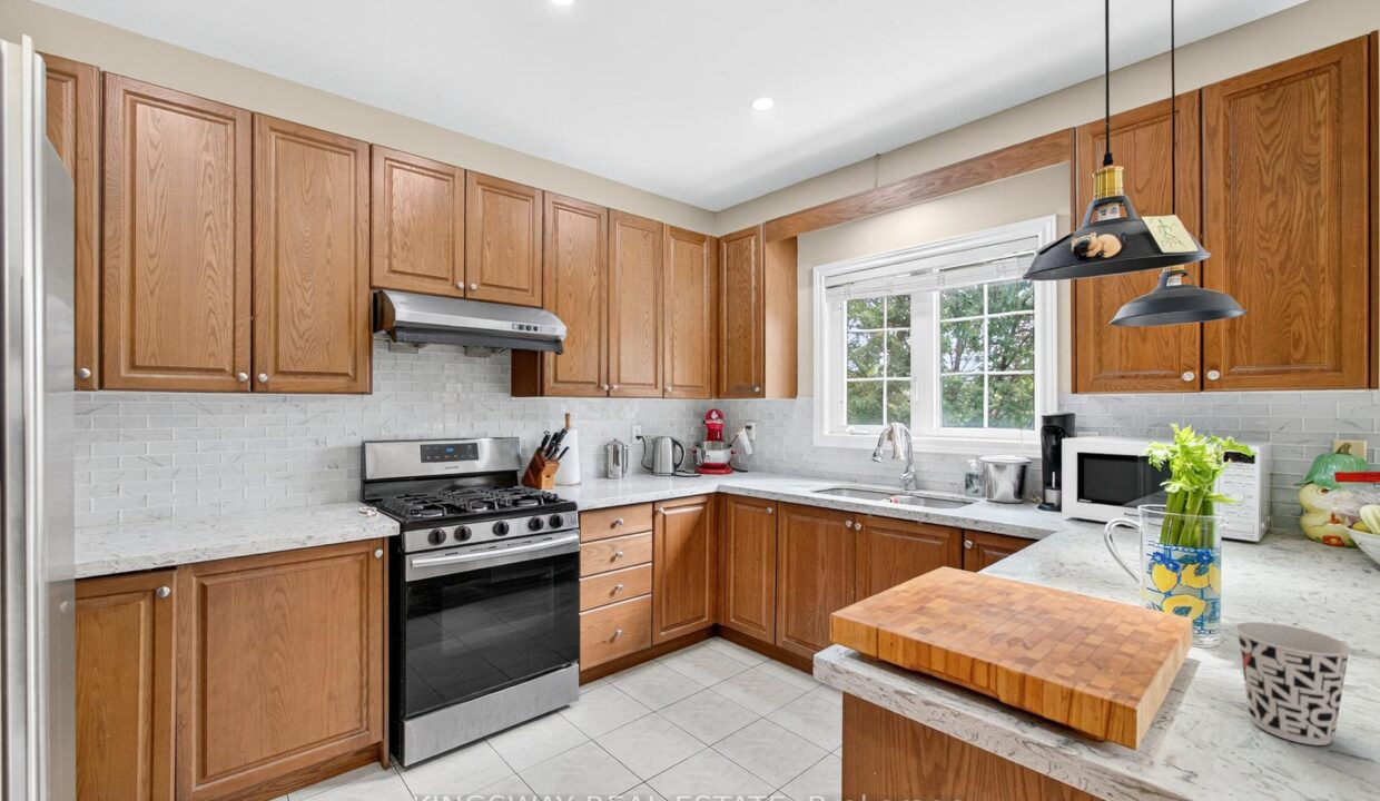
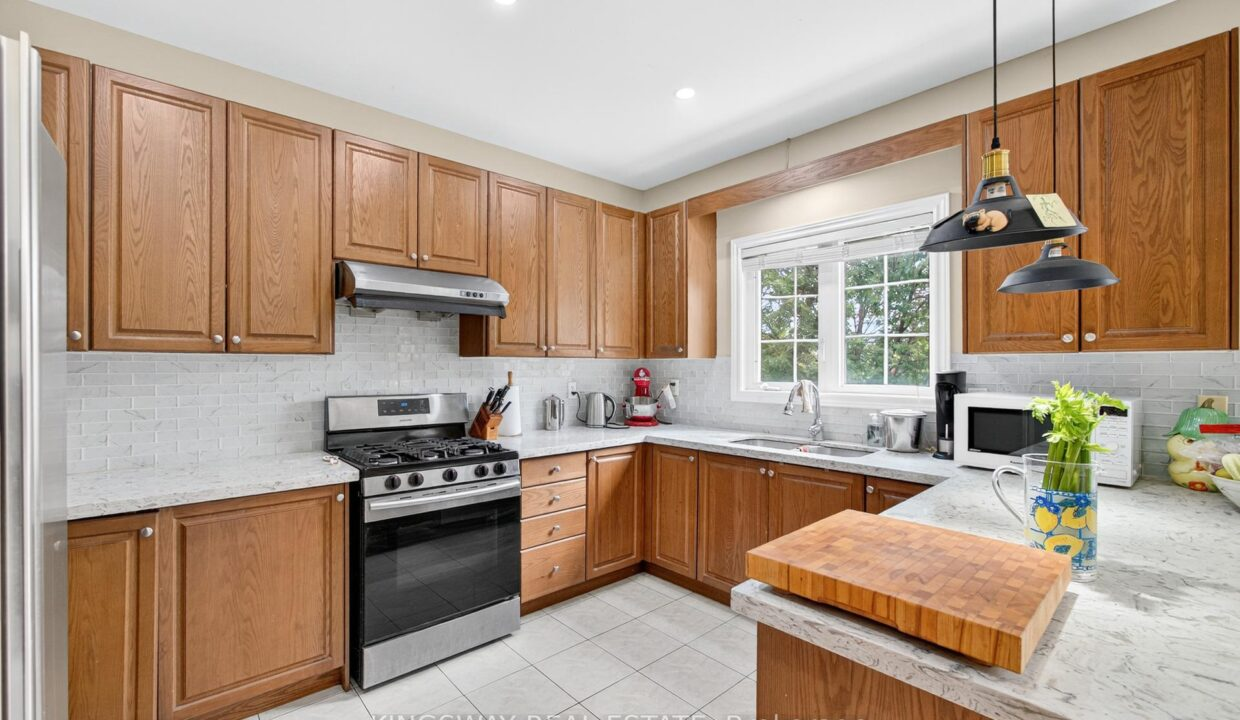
- cup (1290, 683)
